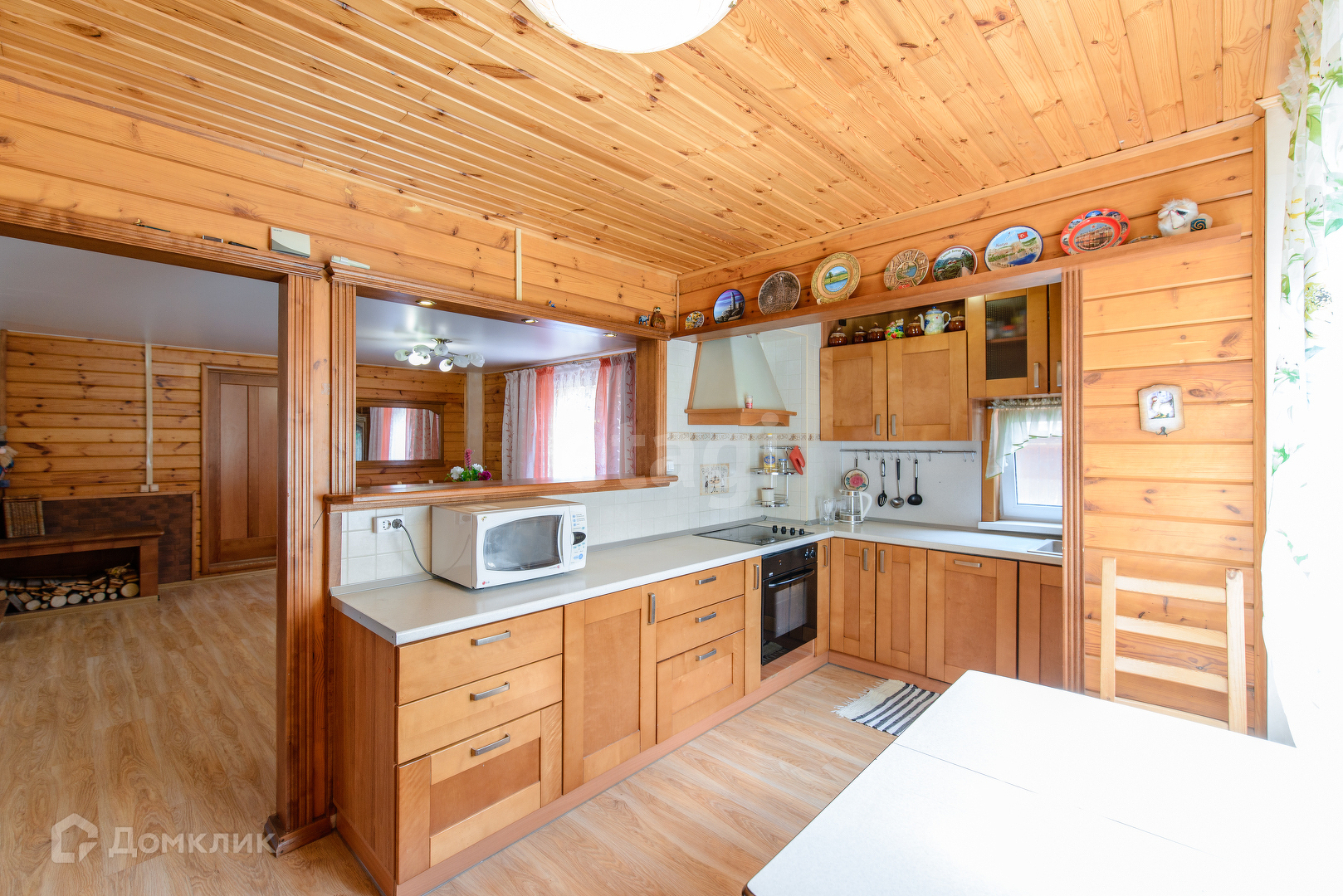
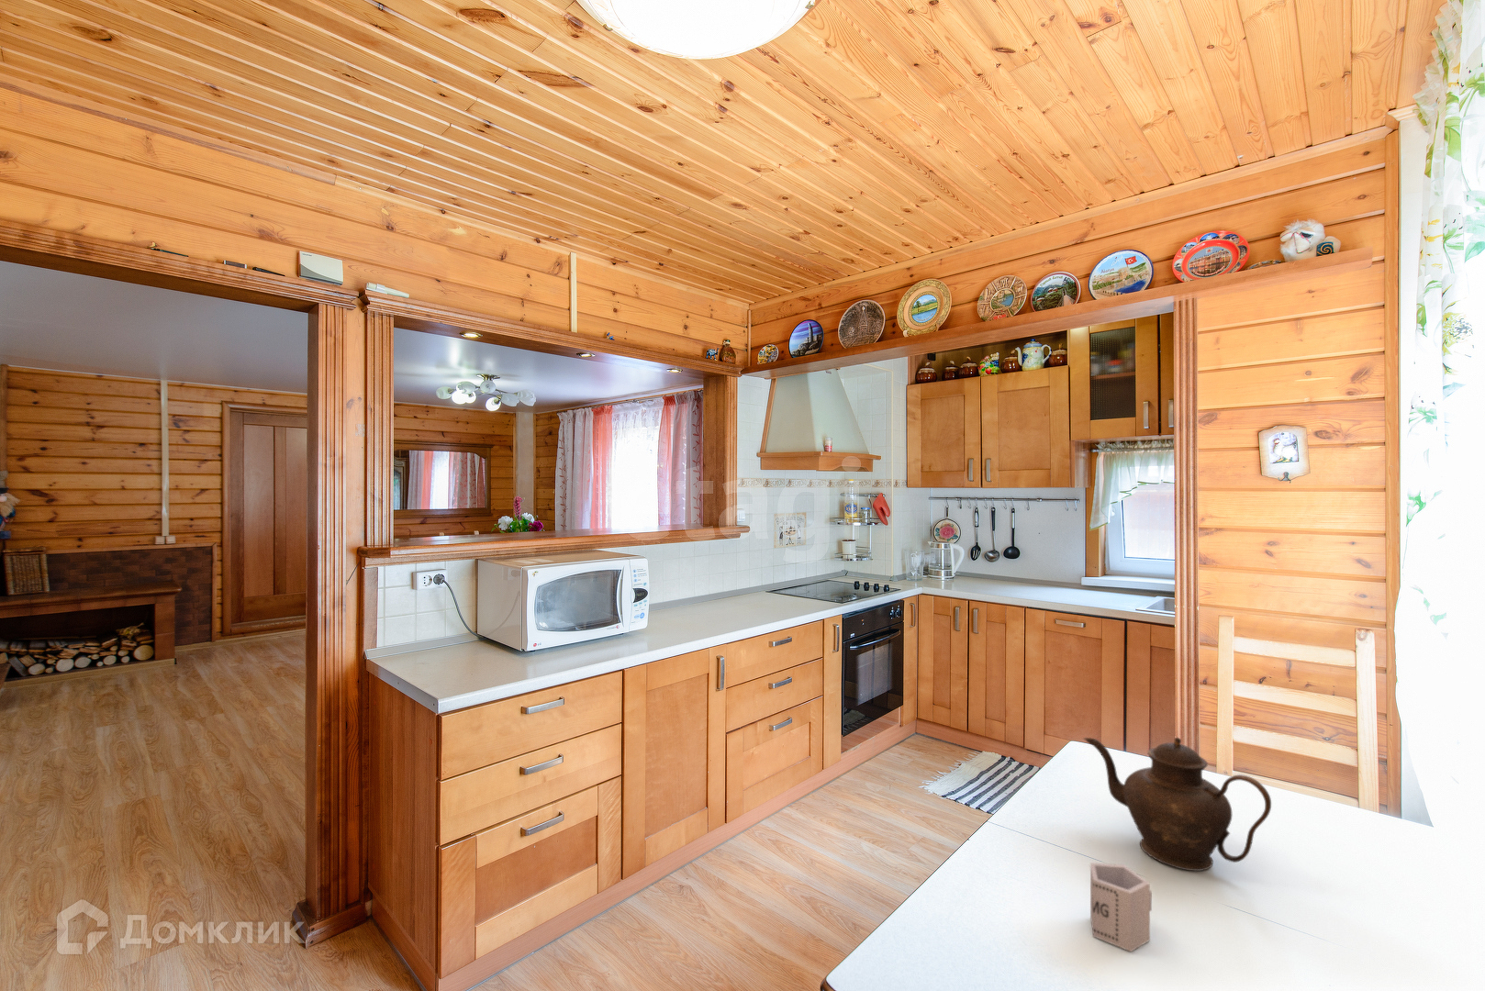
+ teapot (1169, 792)
+ cup (1121, 903)
